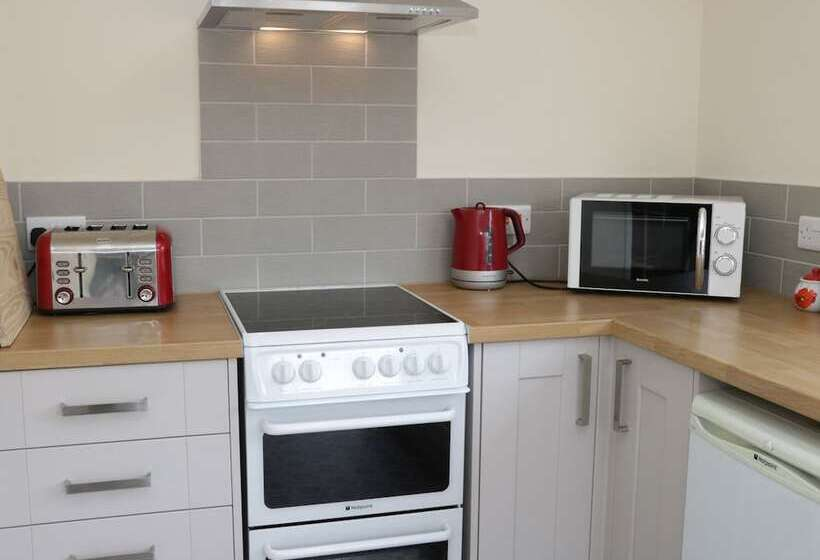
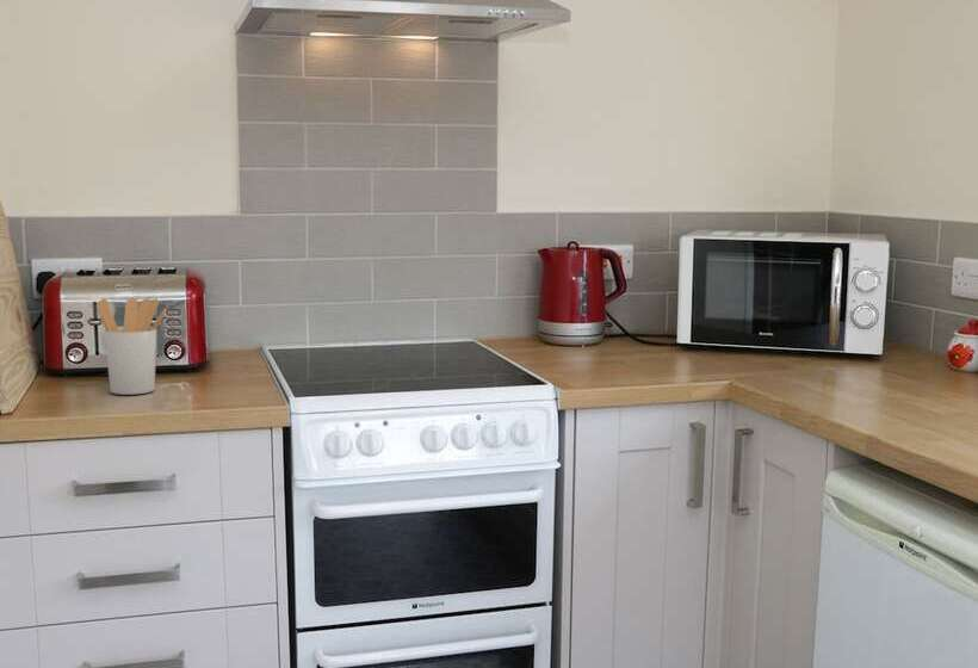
+ utensil holder (135, 342)
